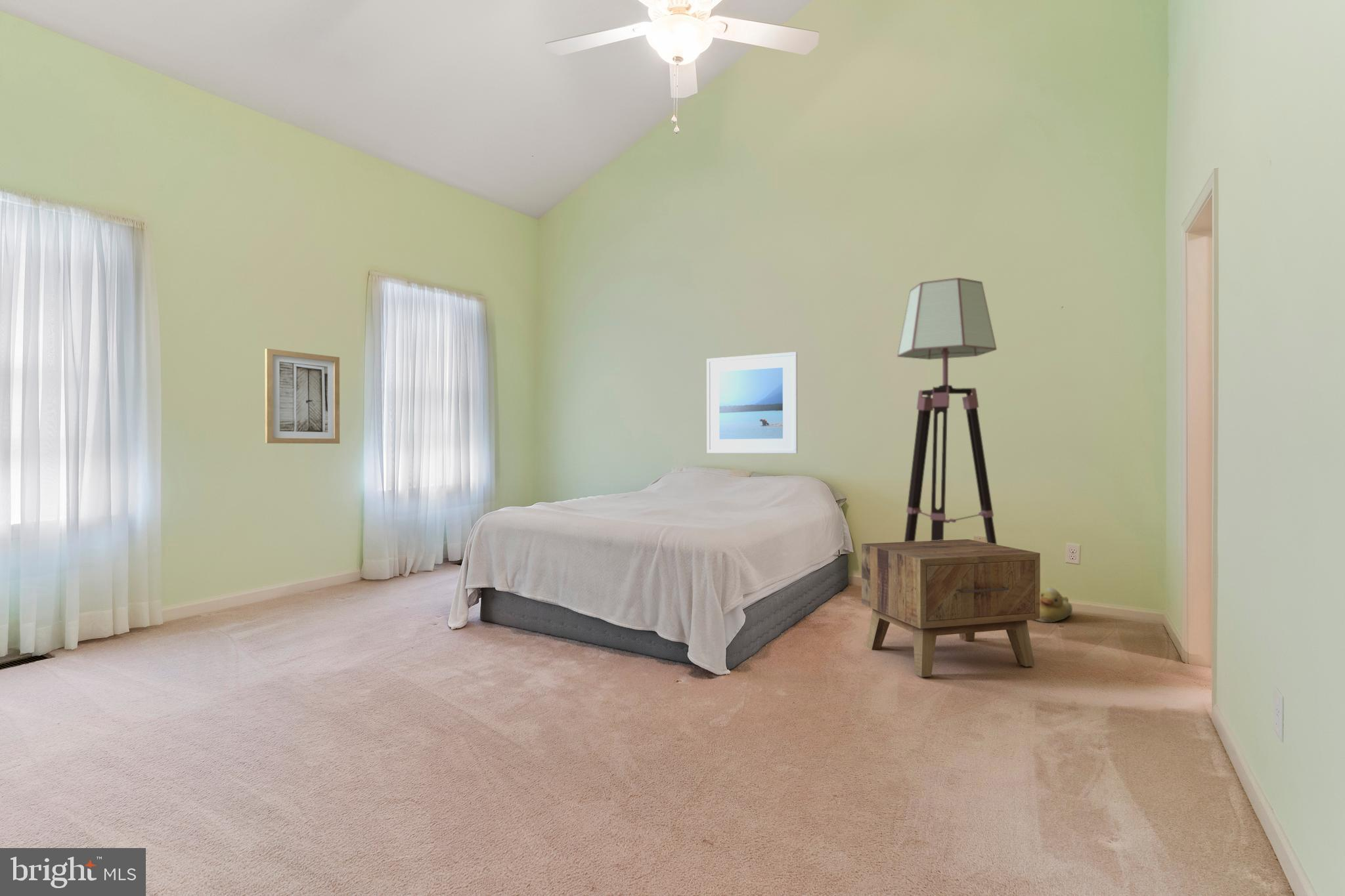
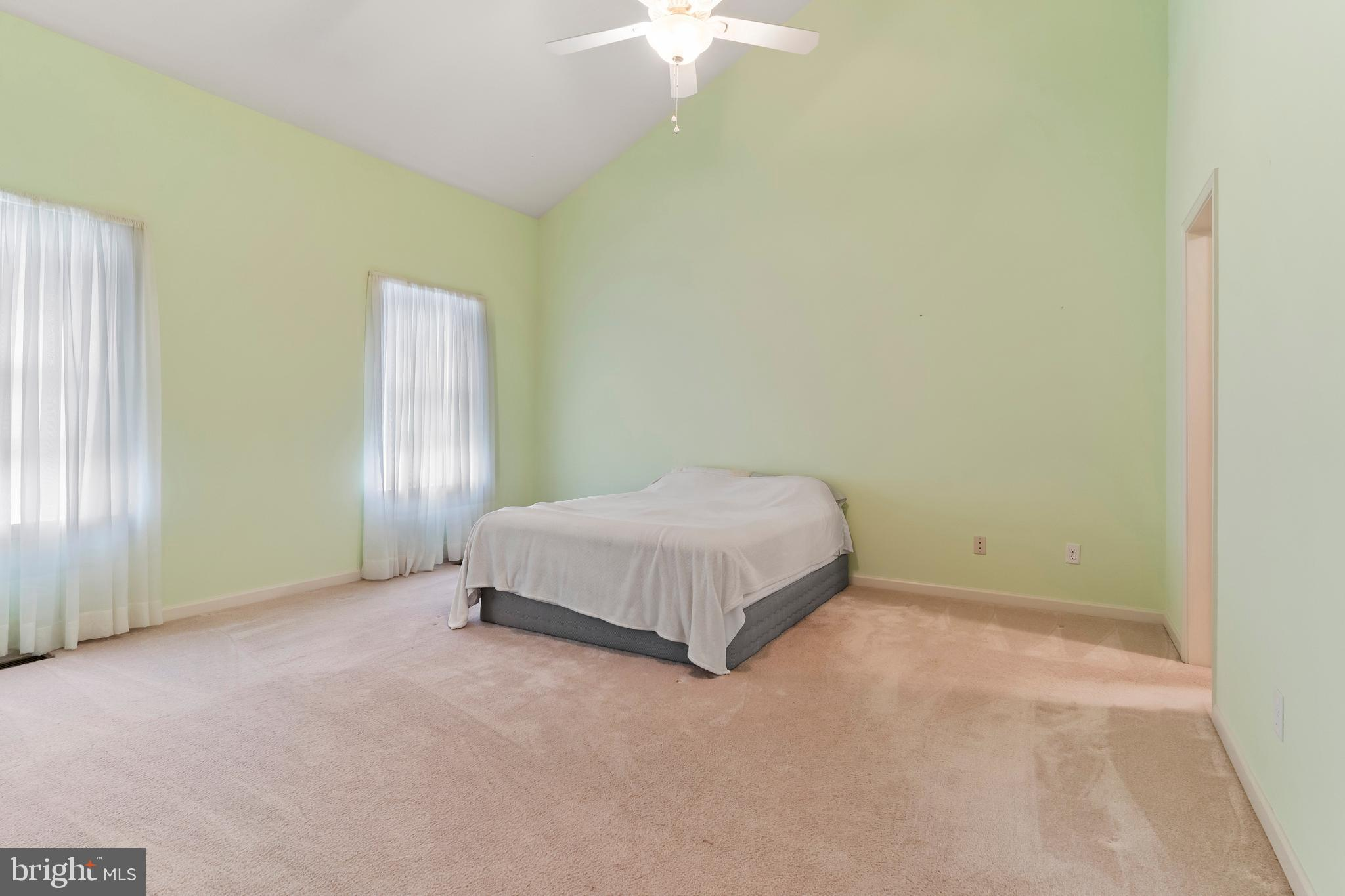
- wall art (304, 398)
- floor lamp (944, 446)
- side table (948, 603)
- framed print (750, 404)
- rubber duck (1050, 601)
